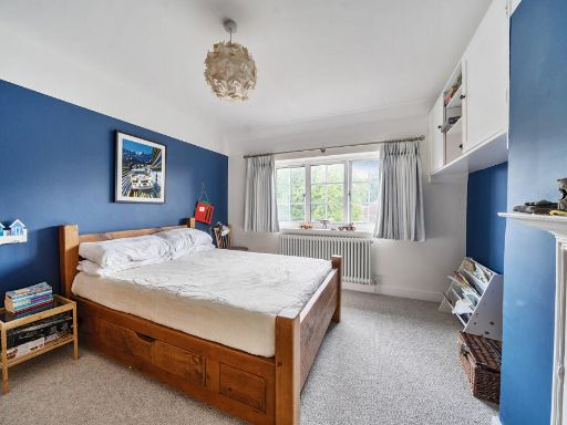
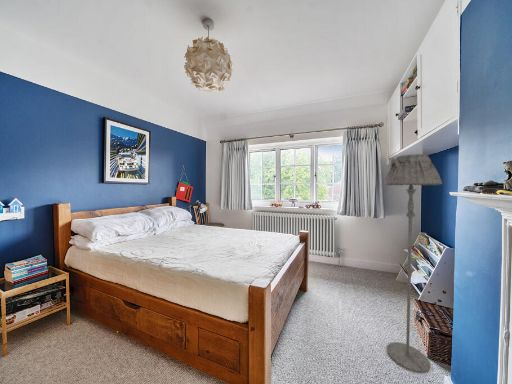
+ floor lamp (409, 257)
